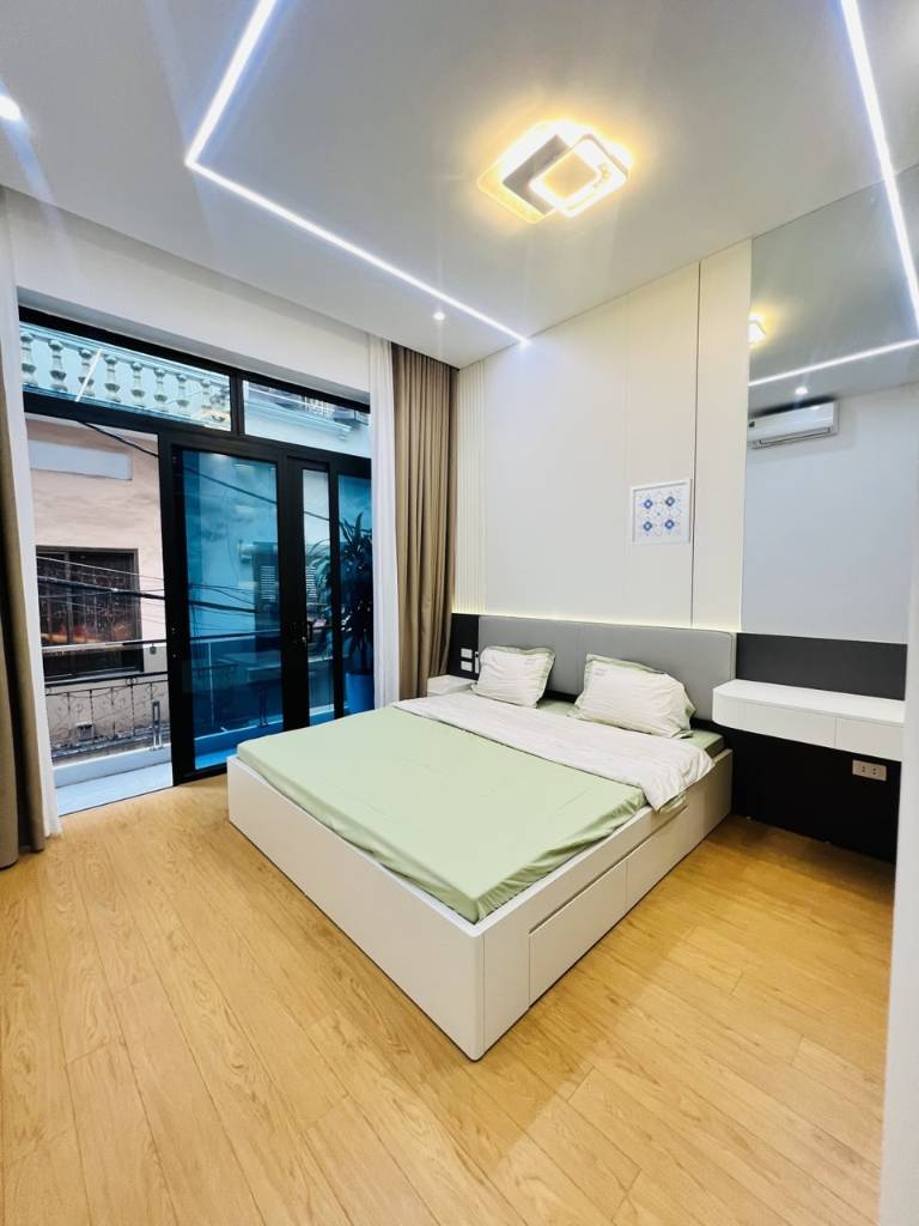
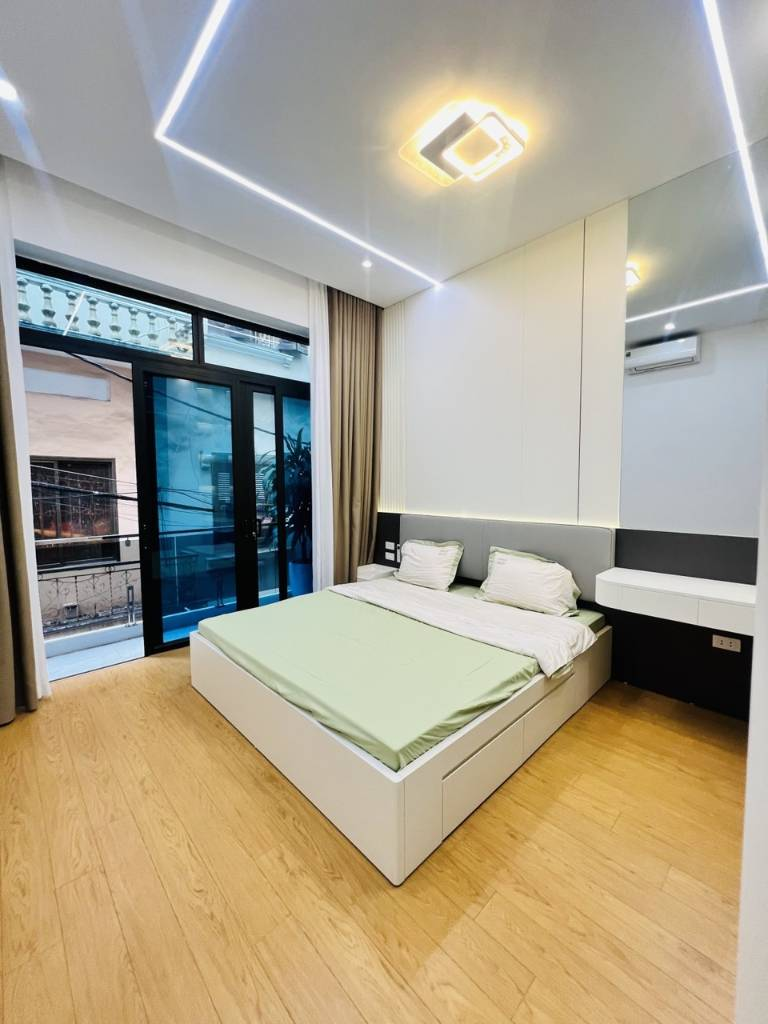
- wall art (658, 514)
